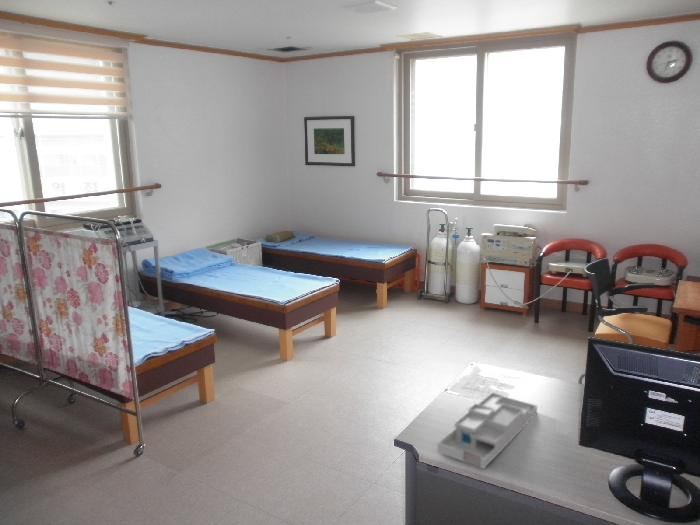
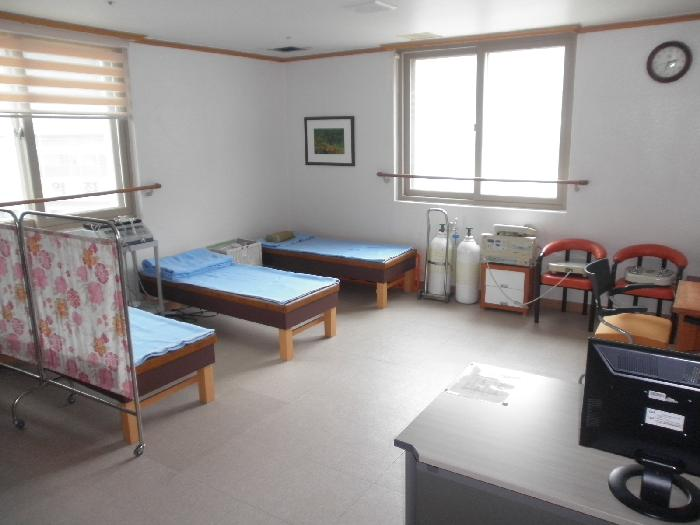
- desk organizer (490, 420)
